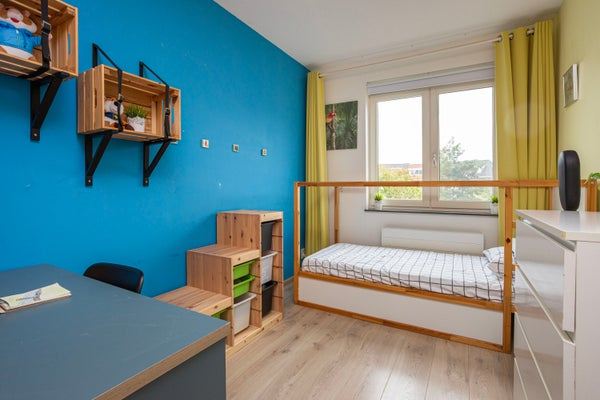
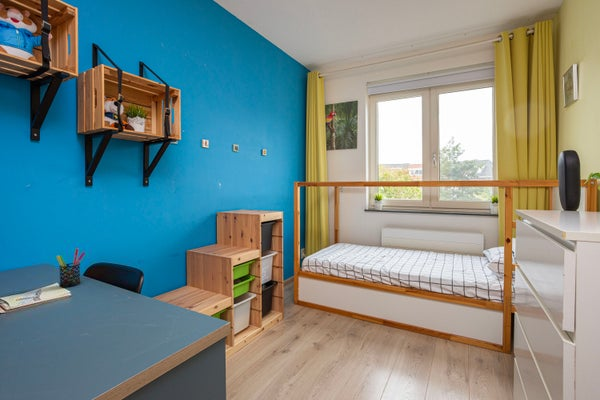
+ pen holder (69, 267)
